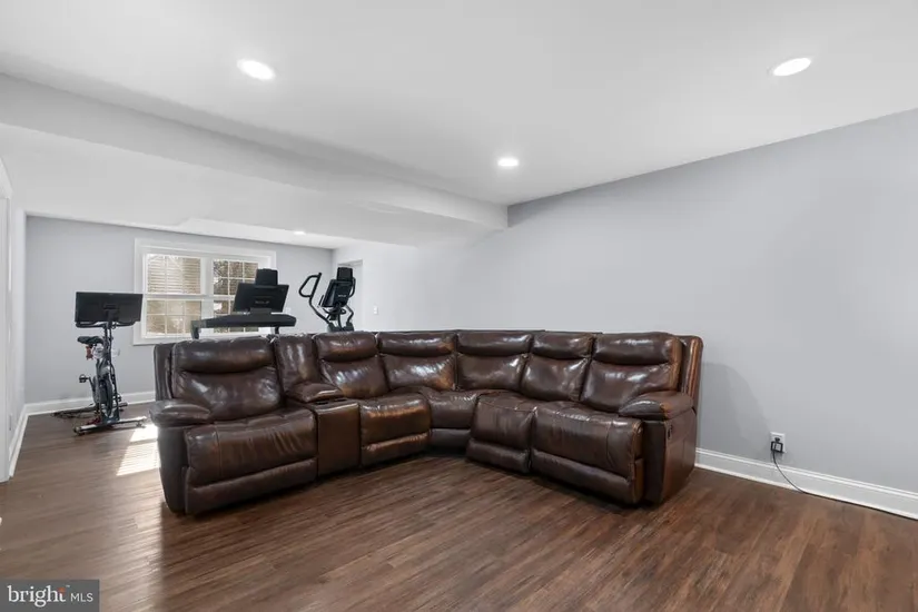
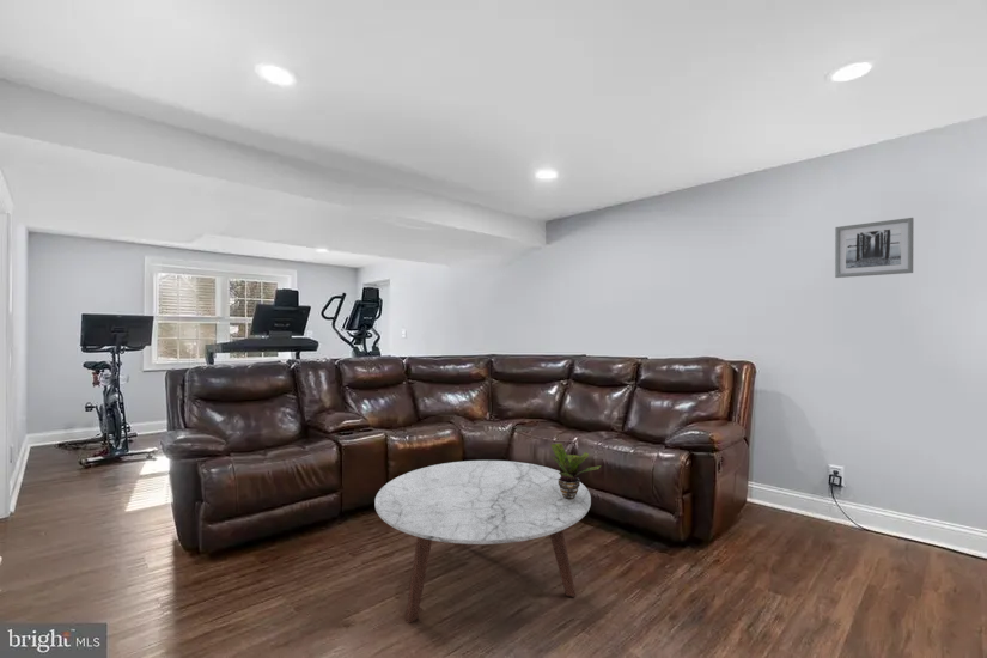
+ wall art (872, 249)
+ potted plant (567, 473)
+ coffee table (483, 536)
